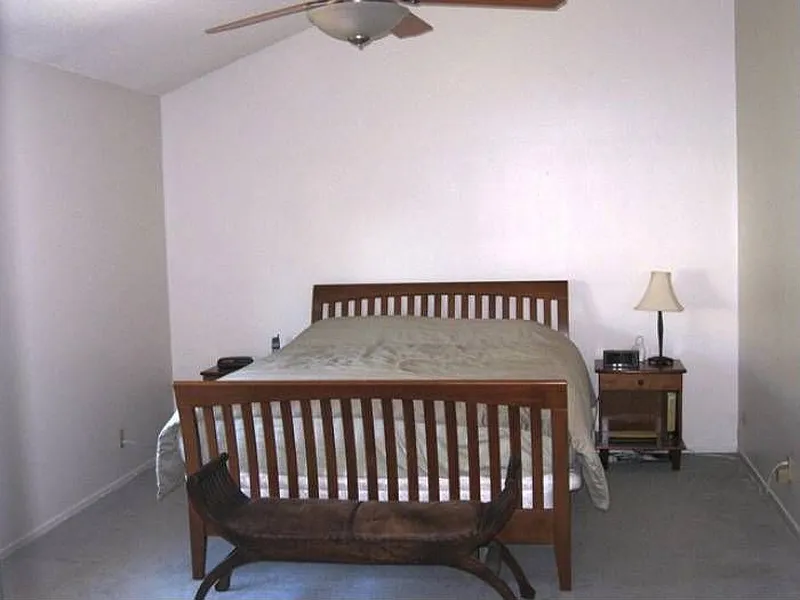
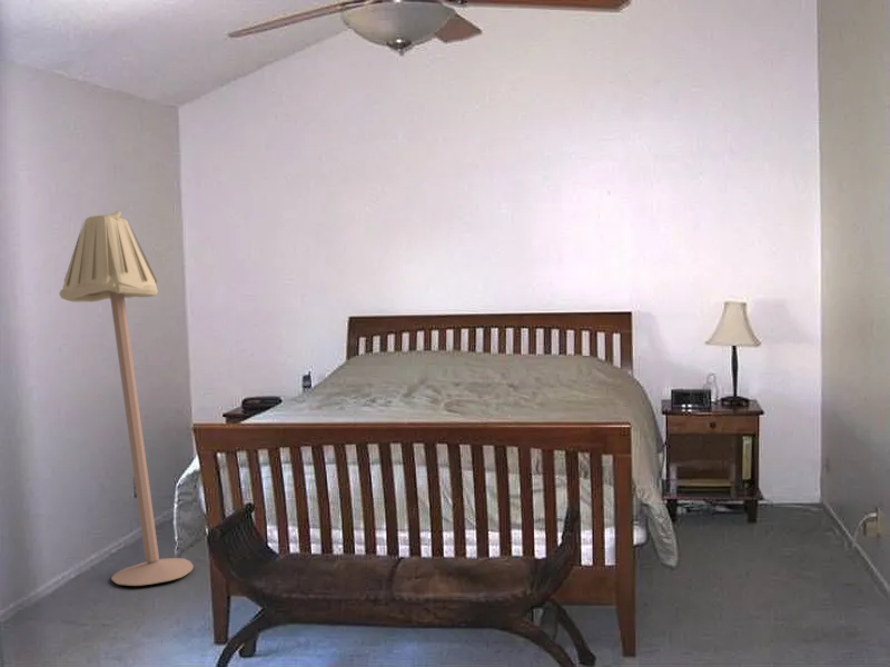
+ floor lamp (125, 395)
